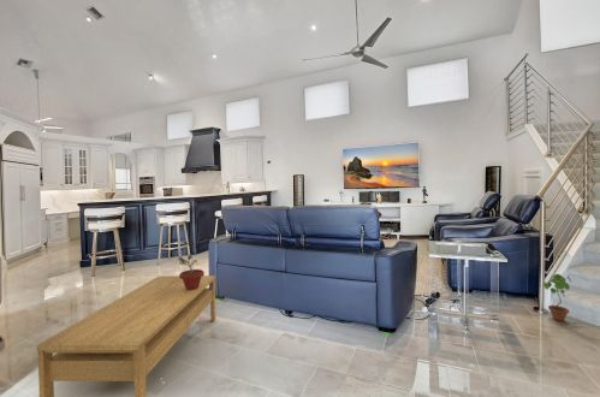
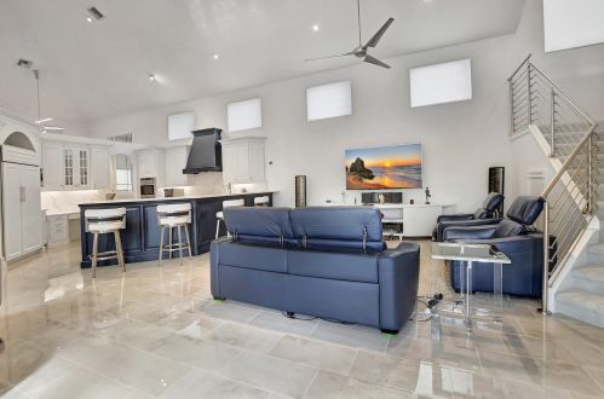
- coffee table (152, 328)
- potted plant (190, 269)
- potted plant (559, 296)
